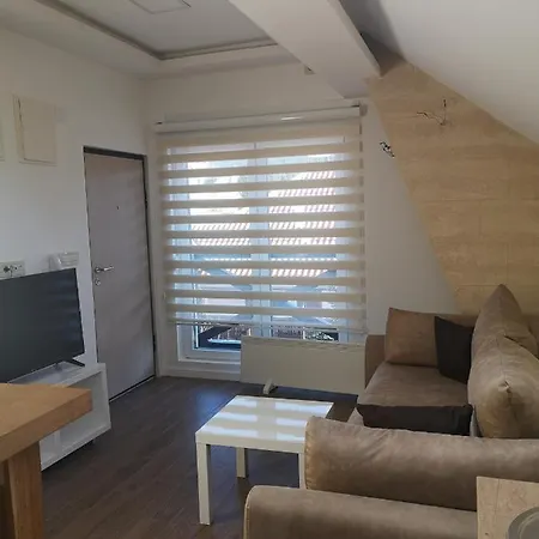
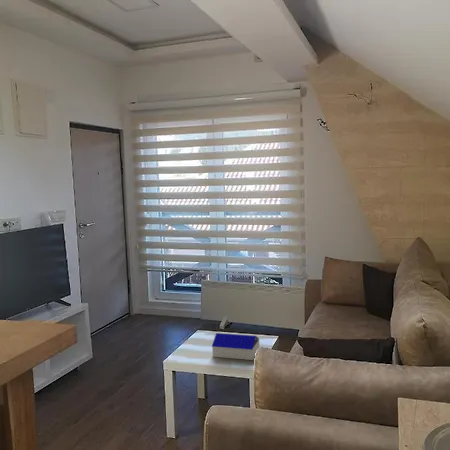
+ architectural model (236, 343)
